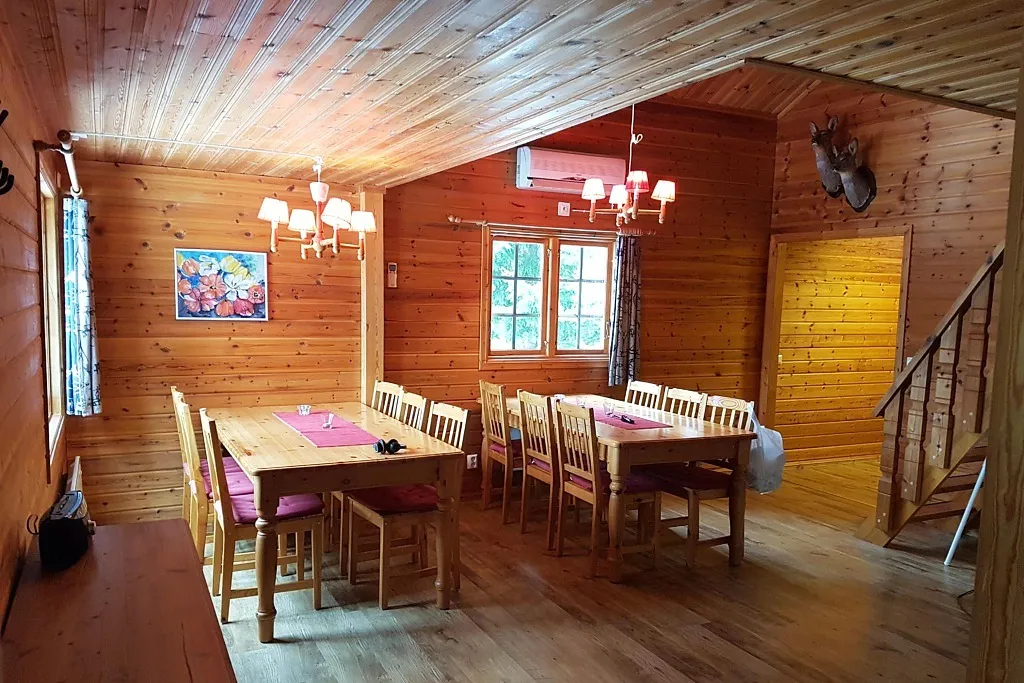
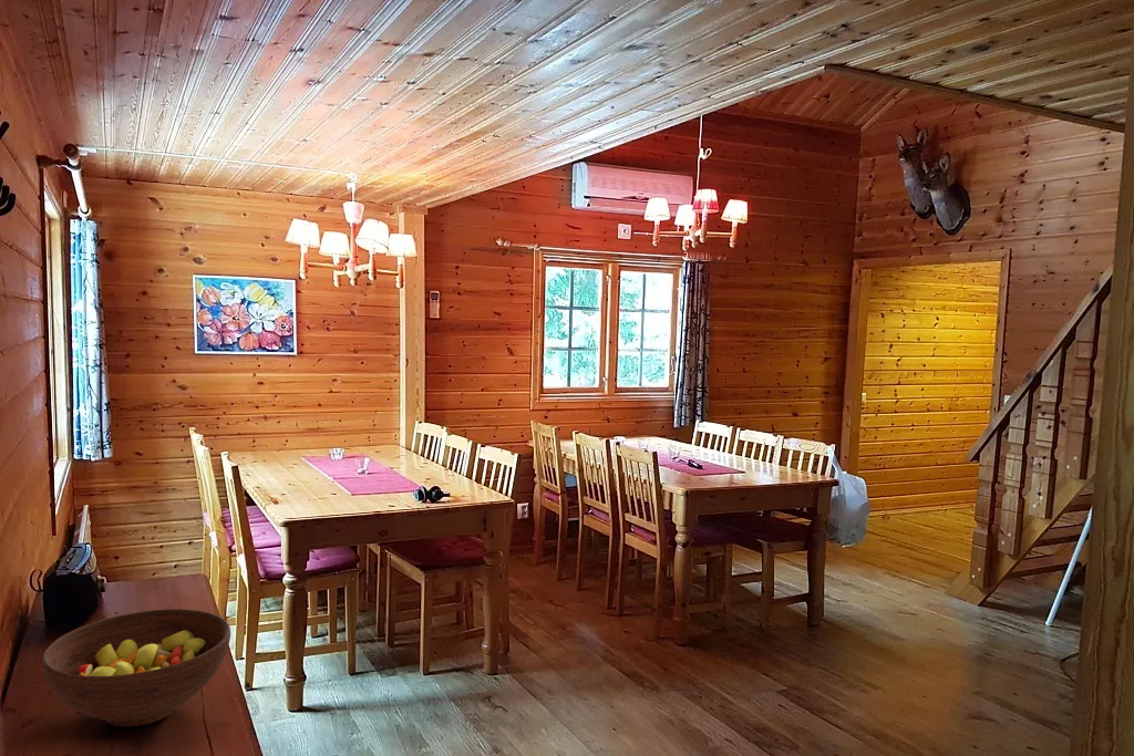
+ fruit bowl (142, 675)
